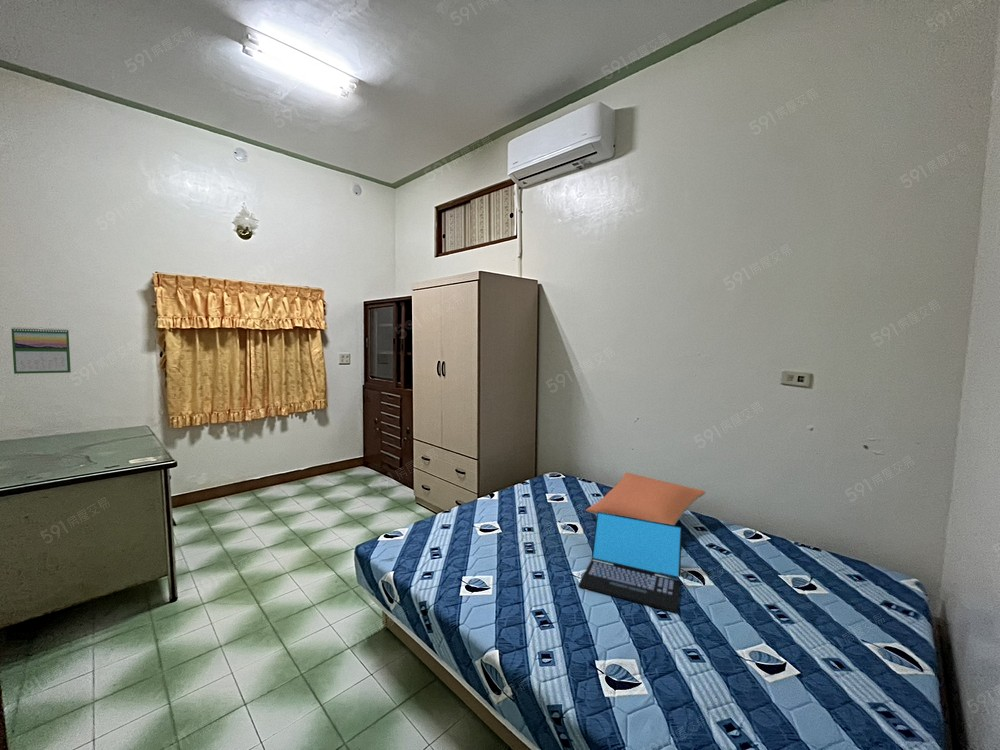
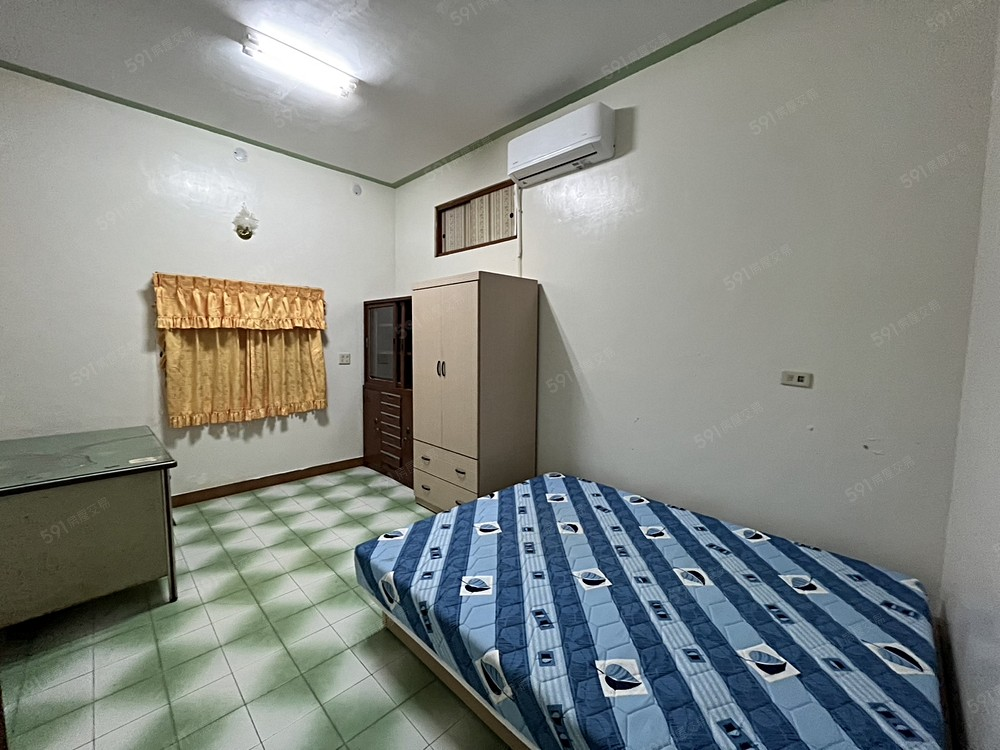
- calendar (42, 350)
- pillow (644, 501)
- laptop (631, 555)
